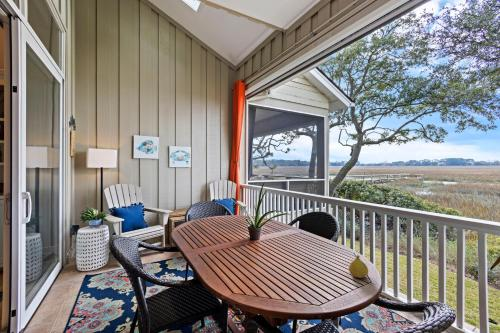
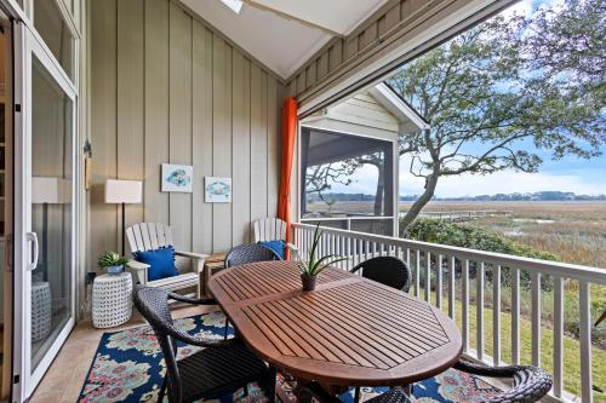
- fruit (358, 265)
